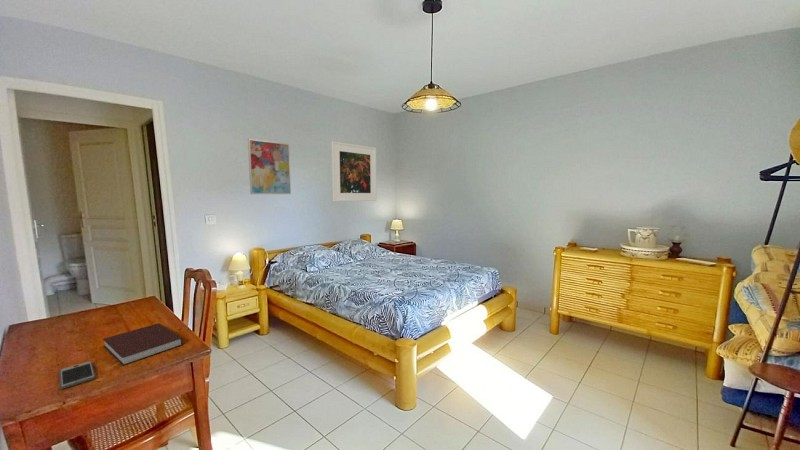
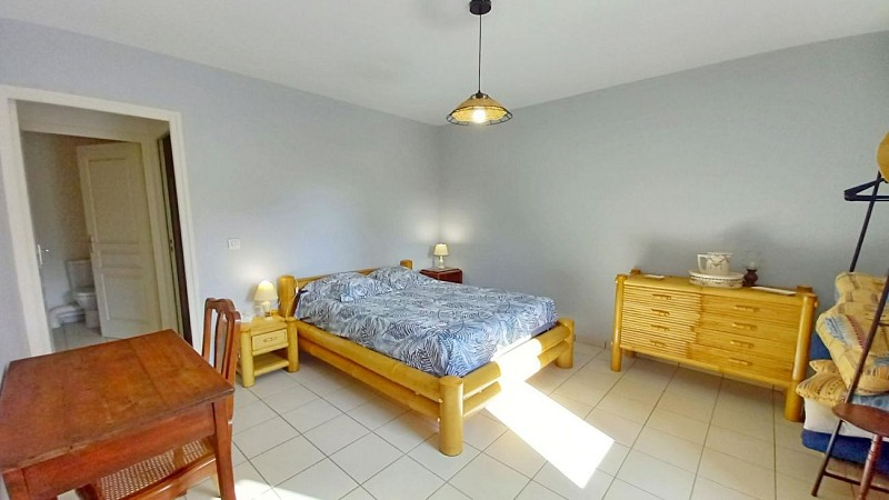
- smartphone (77, 374)
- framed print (355, 173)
- wall art (270, 168)
- notebook (143, 341)
